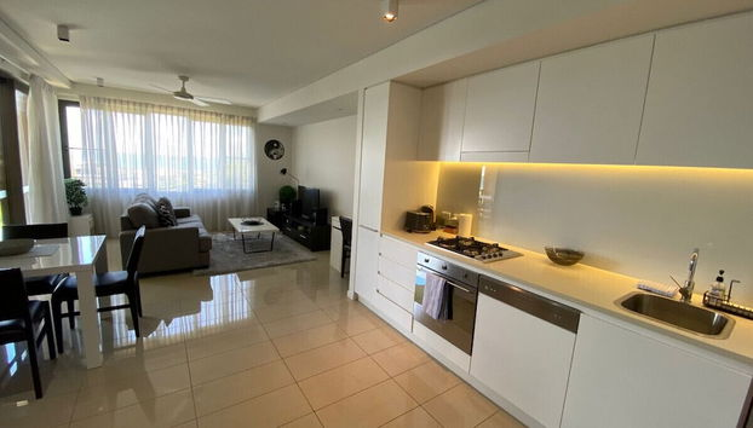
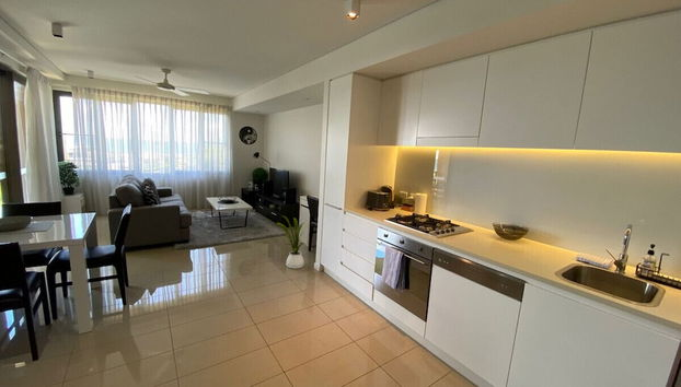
+ house plant (293, 239)
